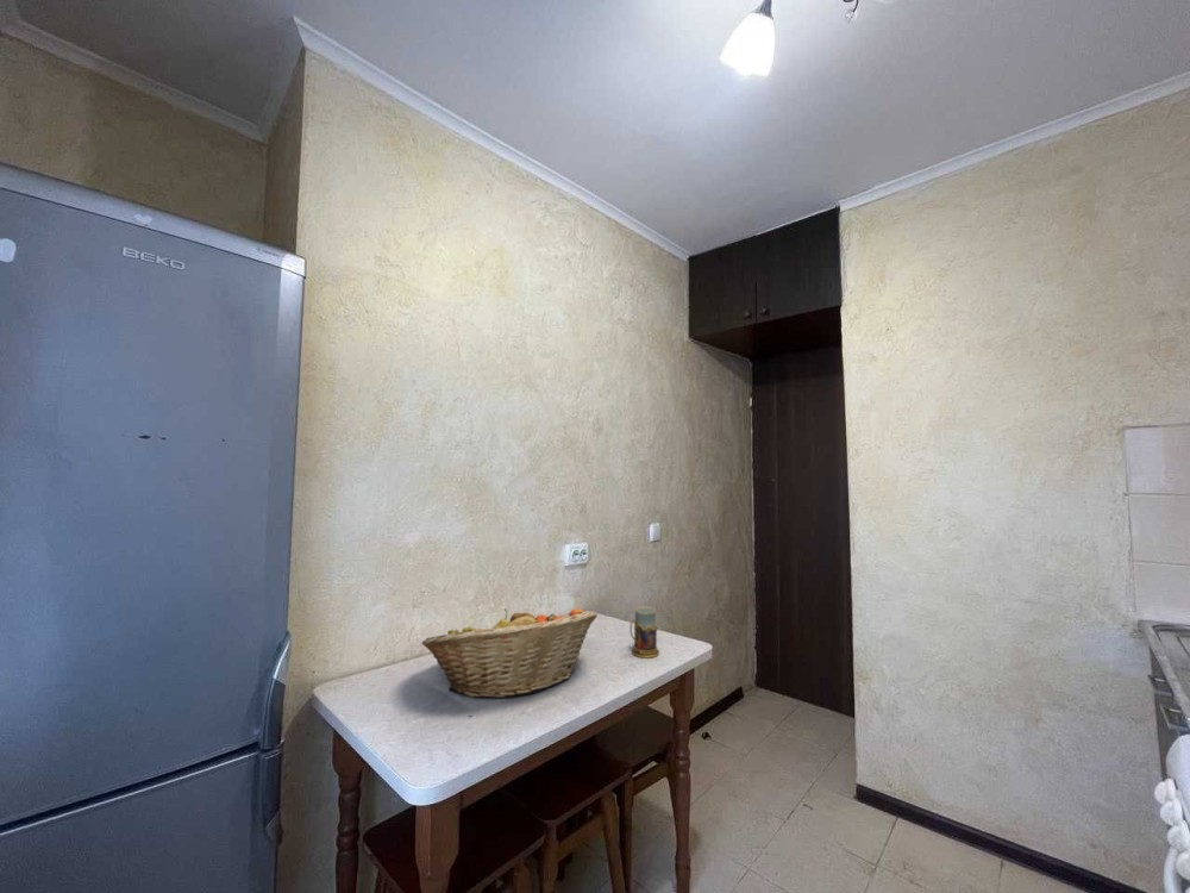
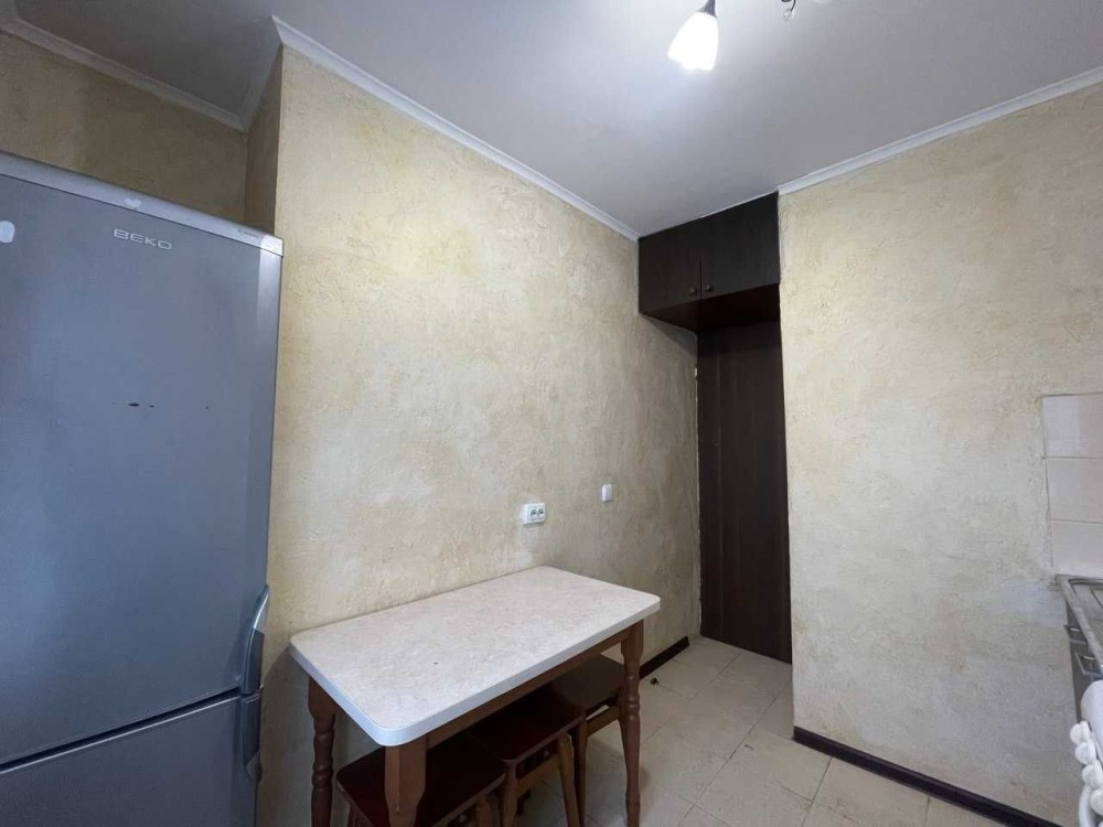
- mug (643, 631)
- fruit basket (514, 641)
